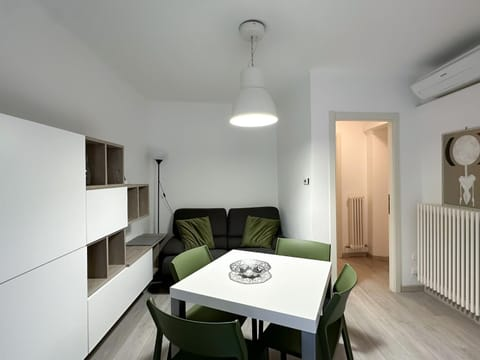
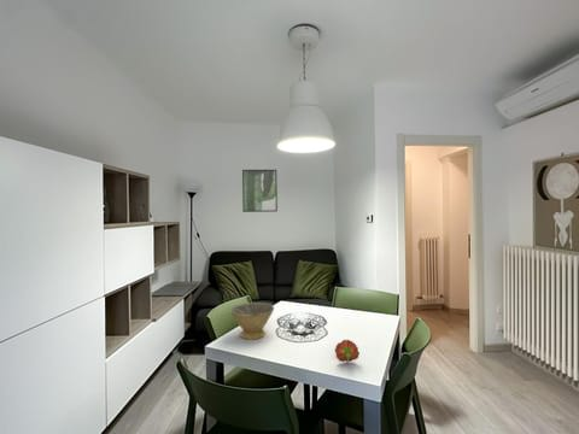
+ flower (347, 354)
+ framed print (259, 190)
+ bowl (252, 321)
